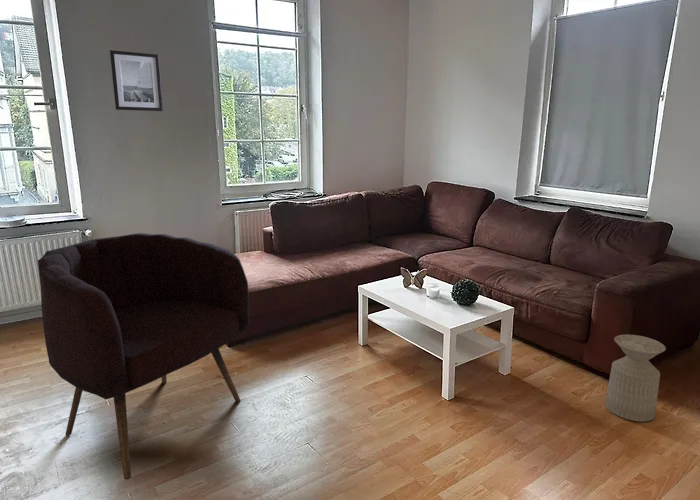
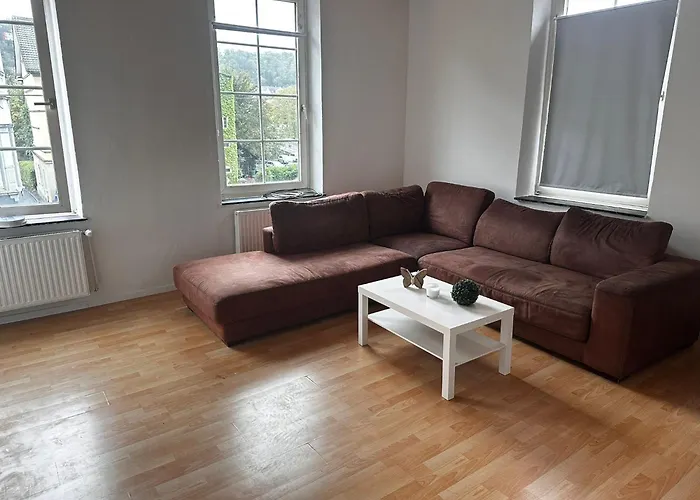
- armchair (156, 340)
- side table (634, 376)
- wall art (137, 81)
